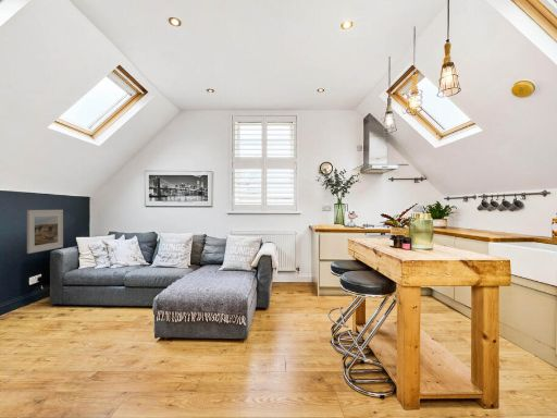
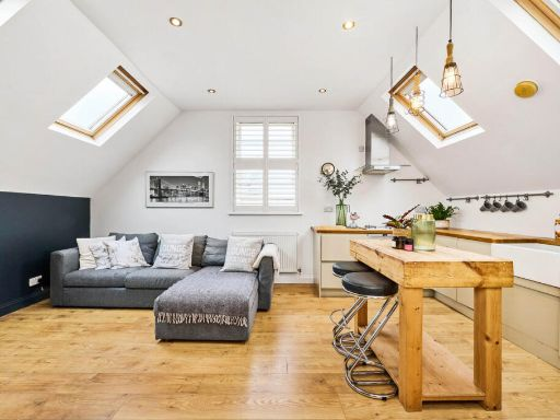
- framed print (46, 230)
